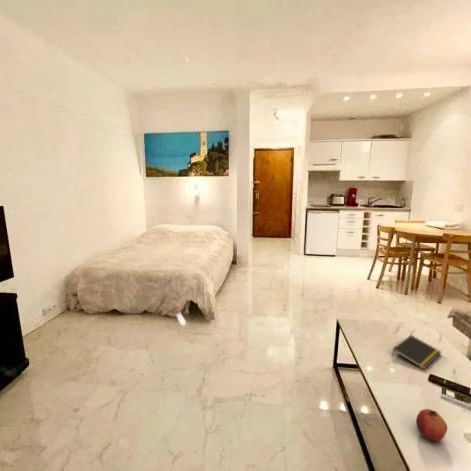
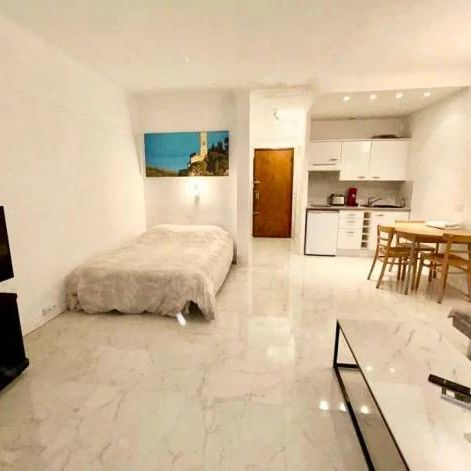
- fruit (431, 423)
- notepad (417, 350)
